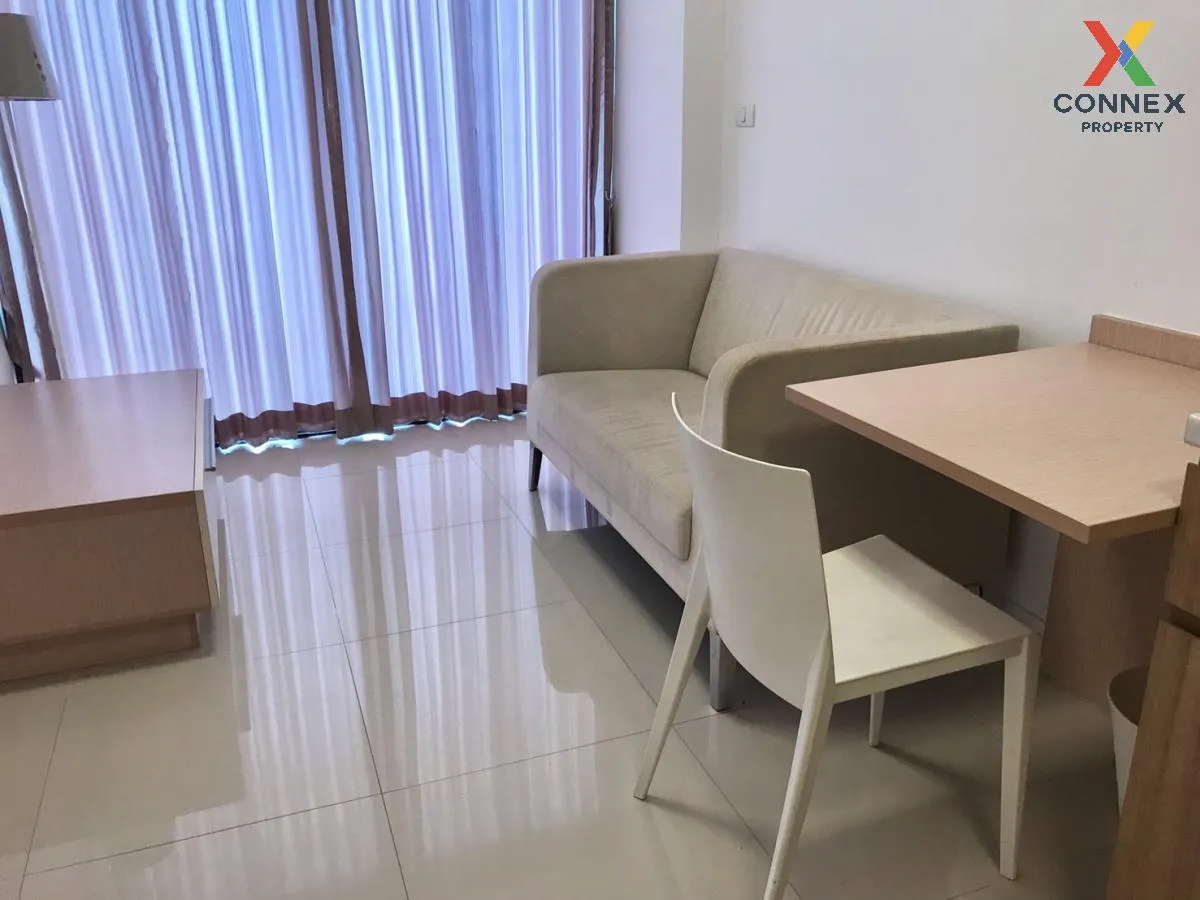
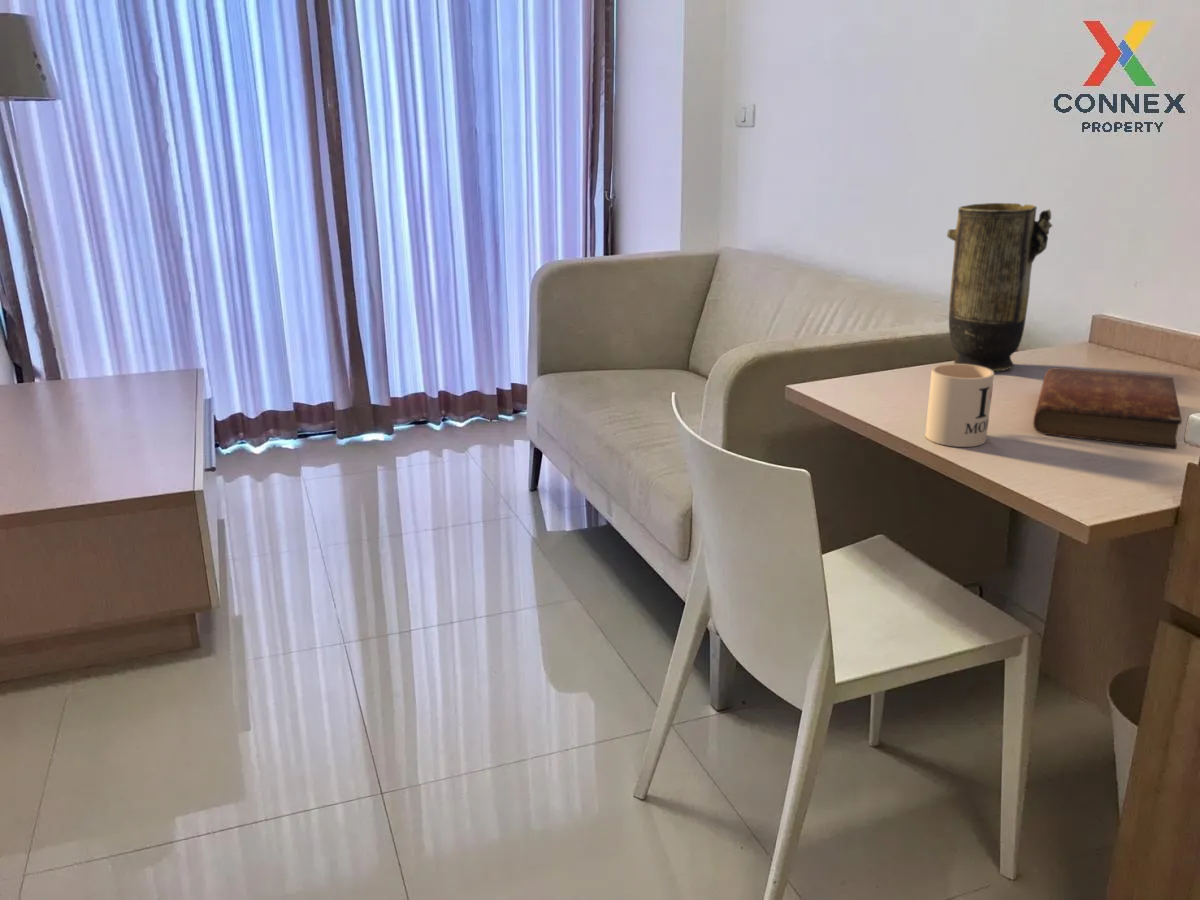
+ bible (1104, 404)
+ mug (959, 401)
+ vase (991, 288)
